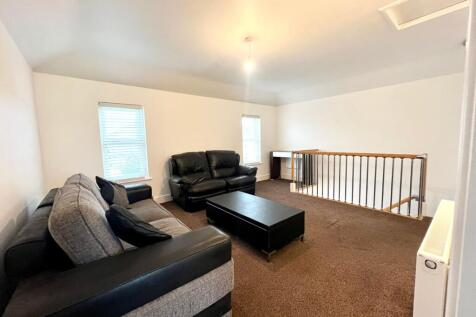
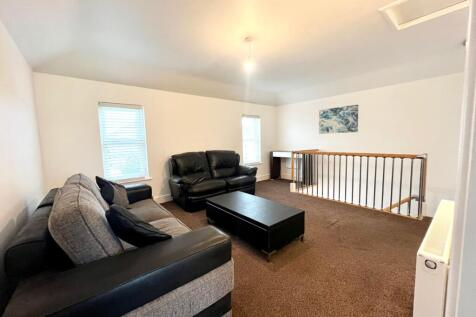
+ wall art (337, 120)
